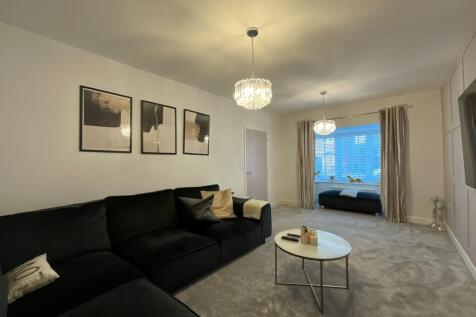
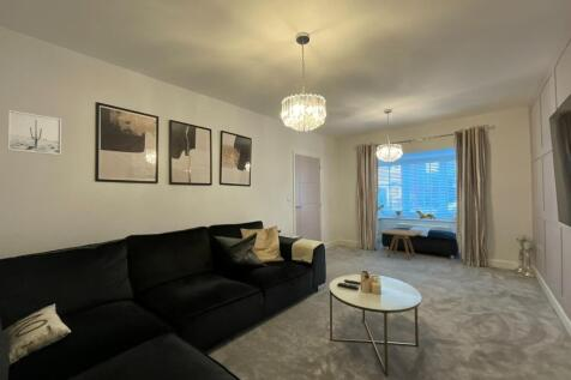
+ wall art (35, 133)
+ side table (404, 243)
